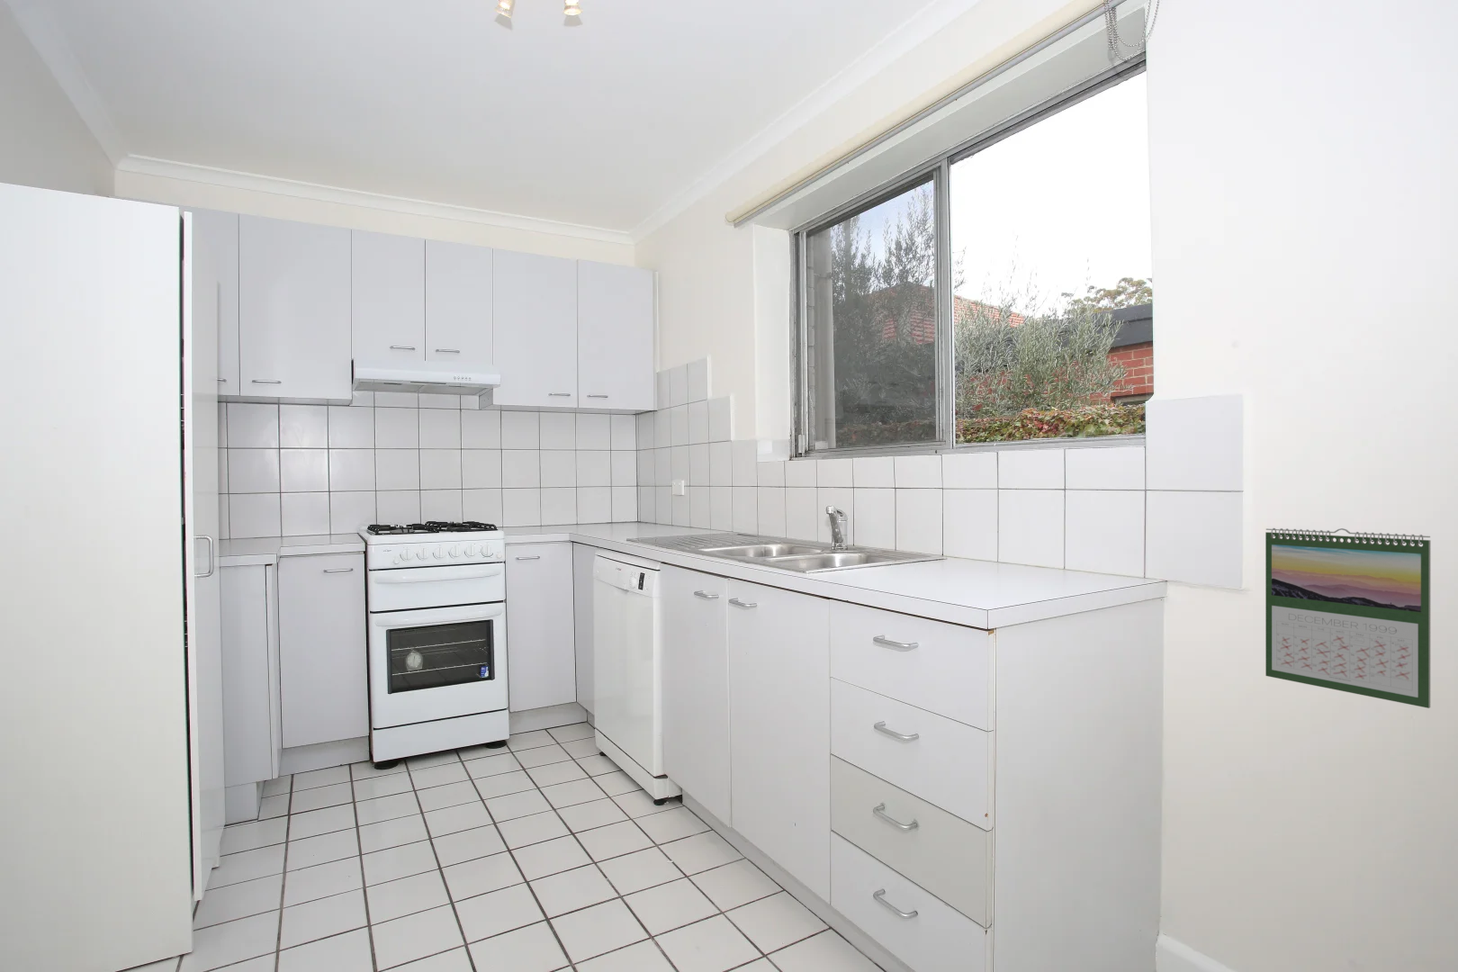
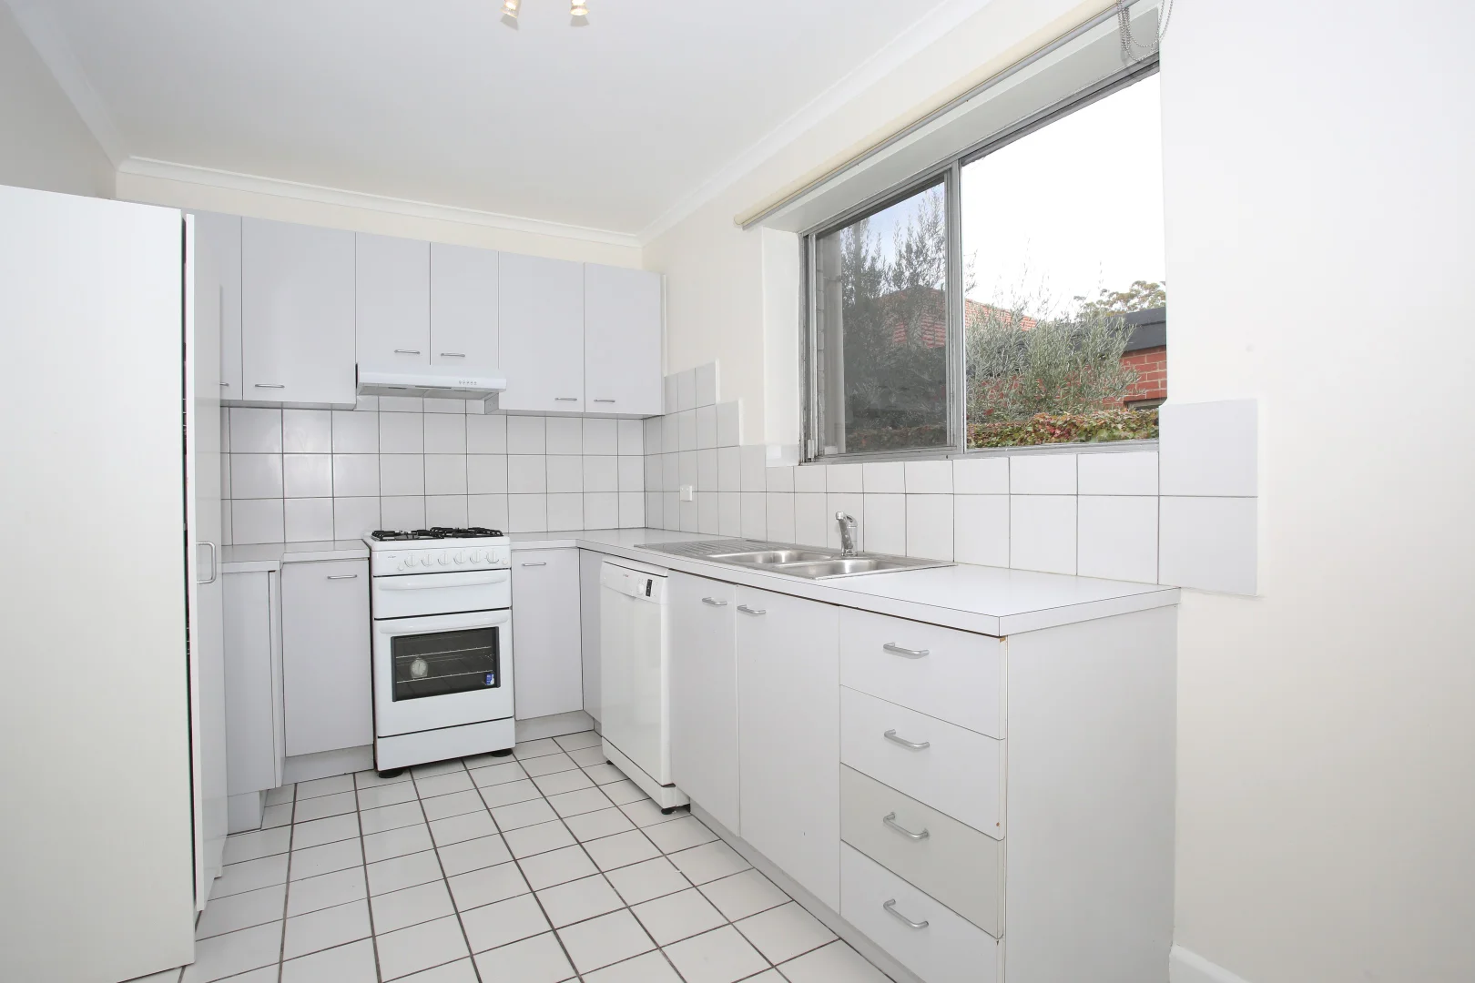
- calendar (1341, 610)
